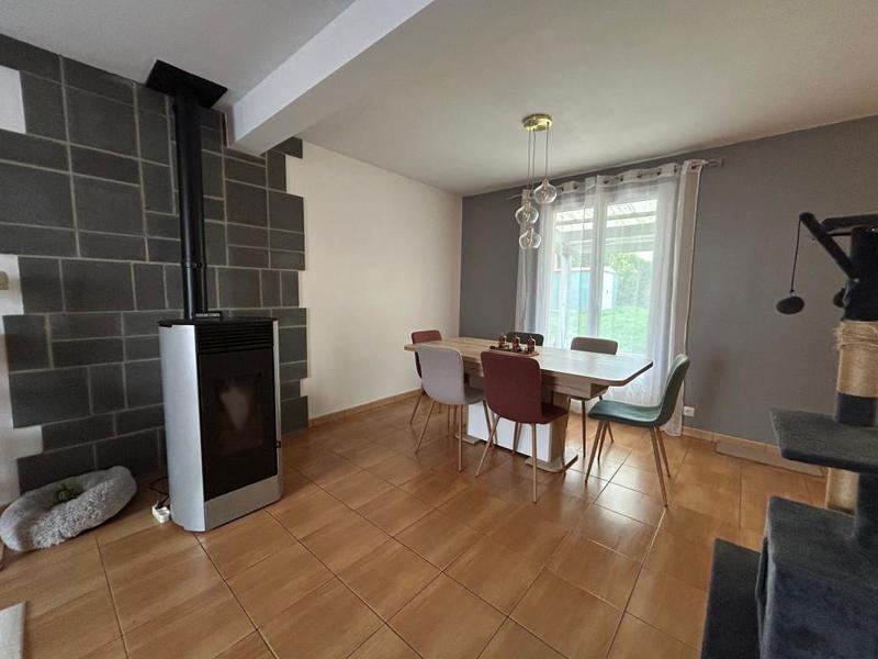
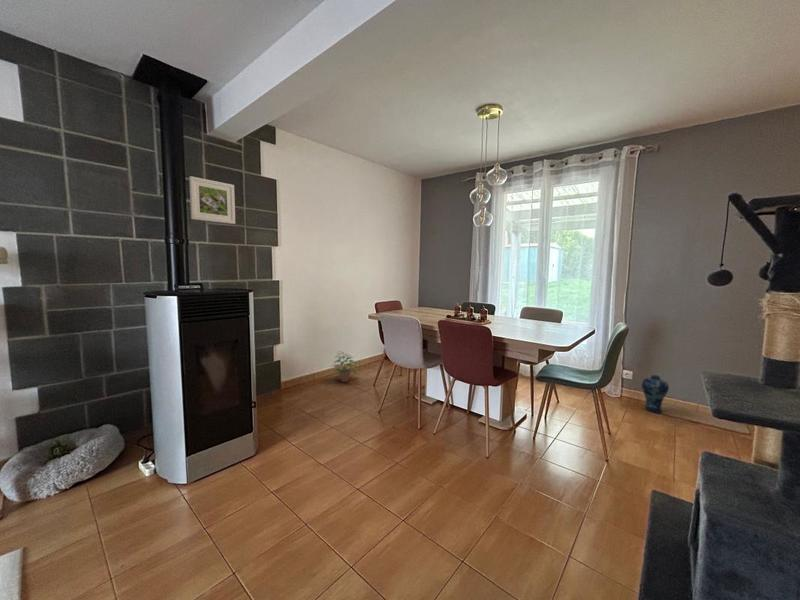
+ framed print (213, 201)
+ vase (654, 392)
+ potted plant (345, 366)
